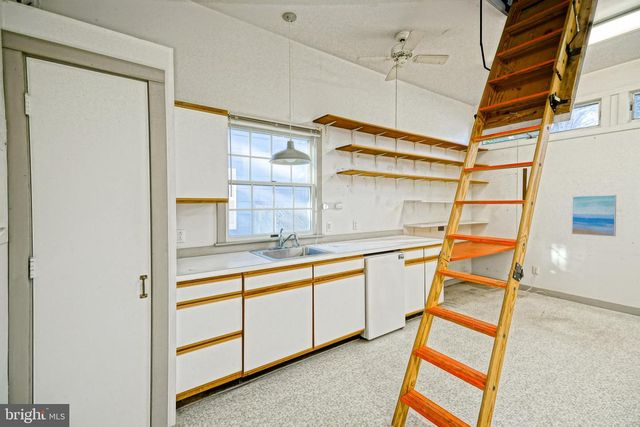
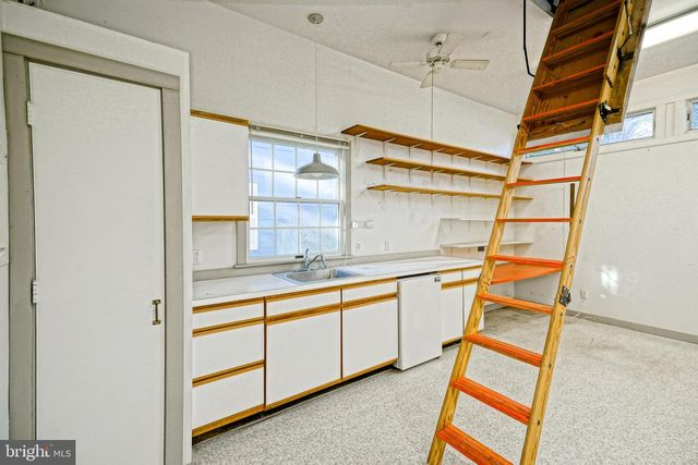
- wall art (592, 215)
